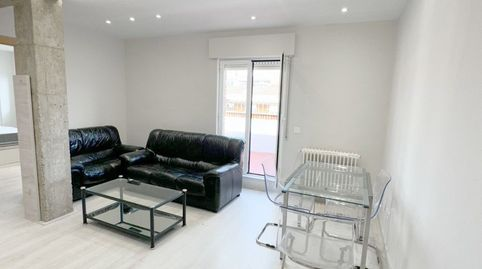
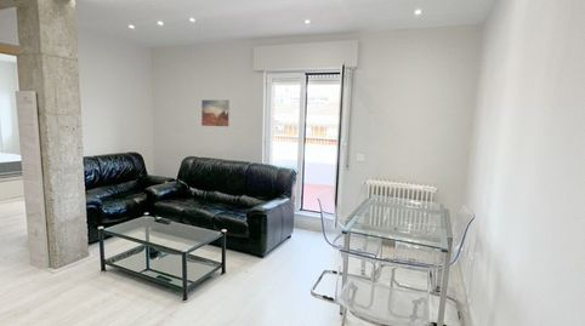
+ wall art (215, 113)
